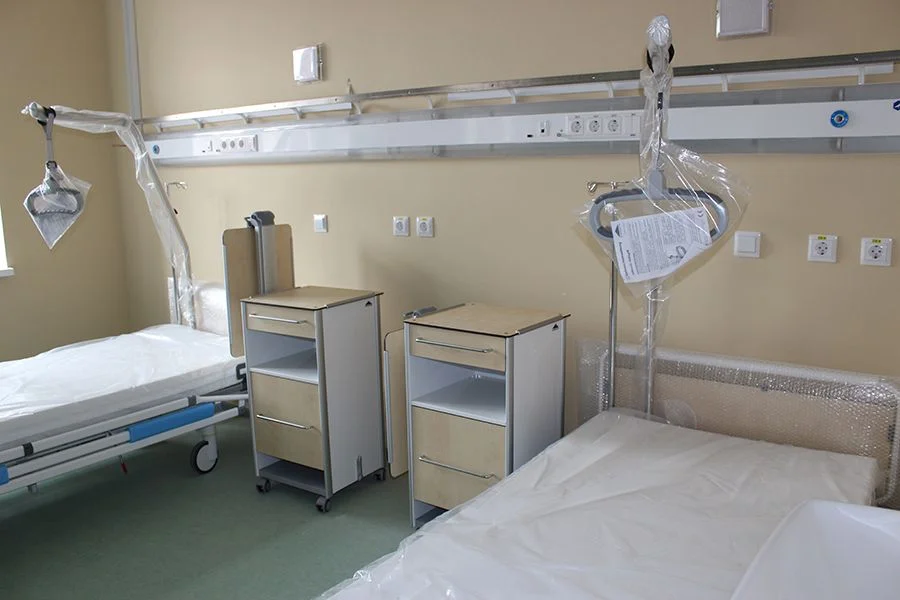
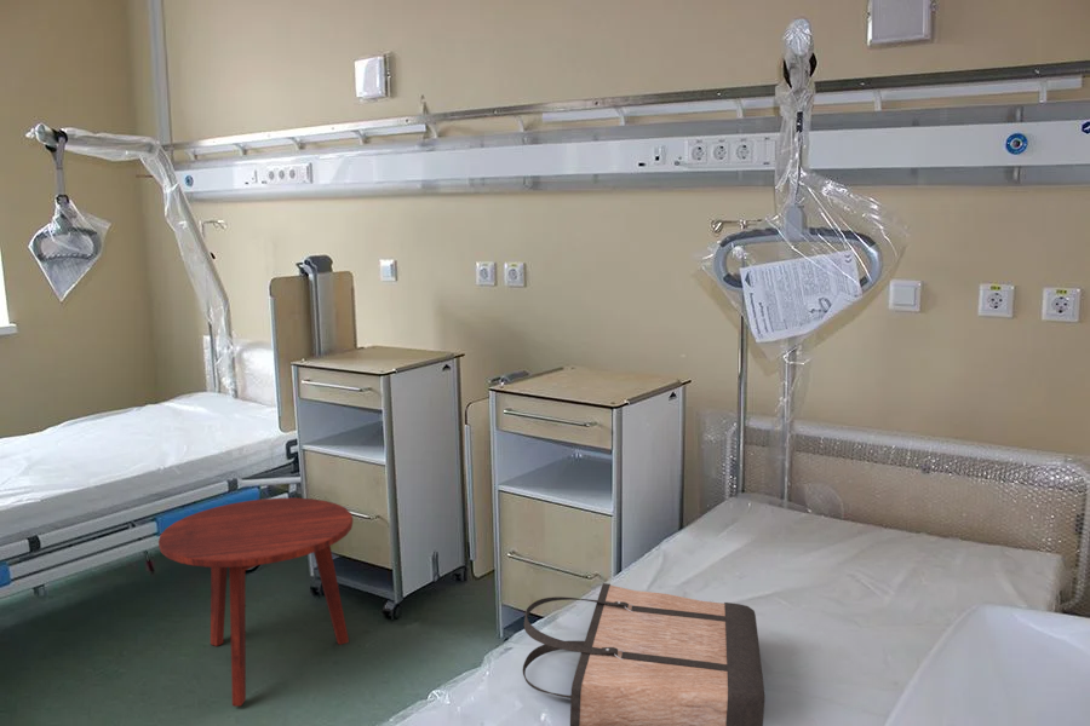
+ shopping bag (638, 647)
+ side table (243, 594)
